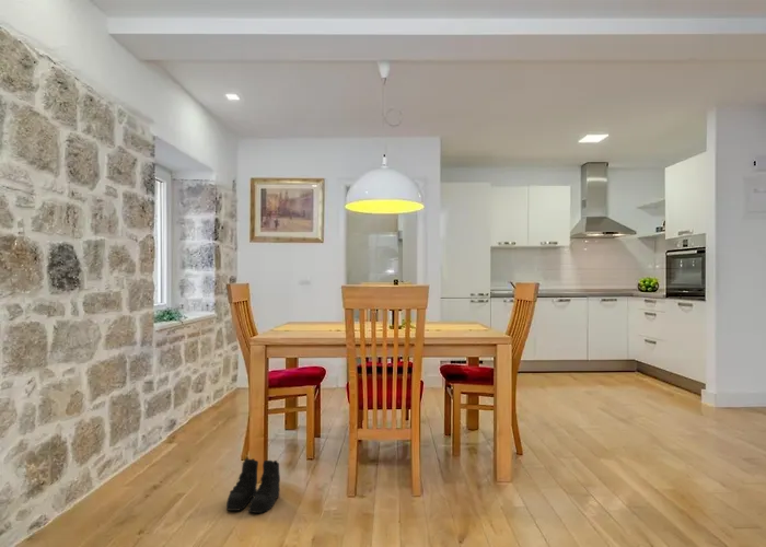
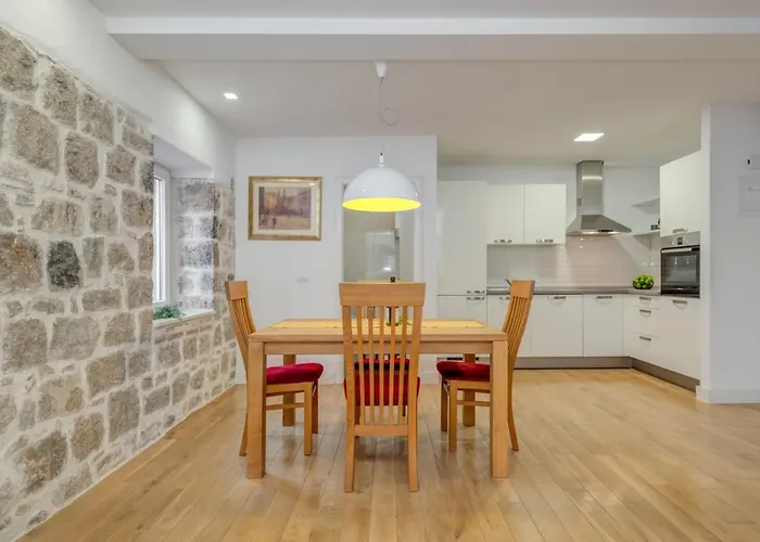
- boots (254, 481)
